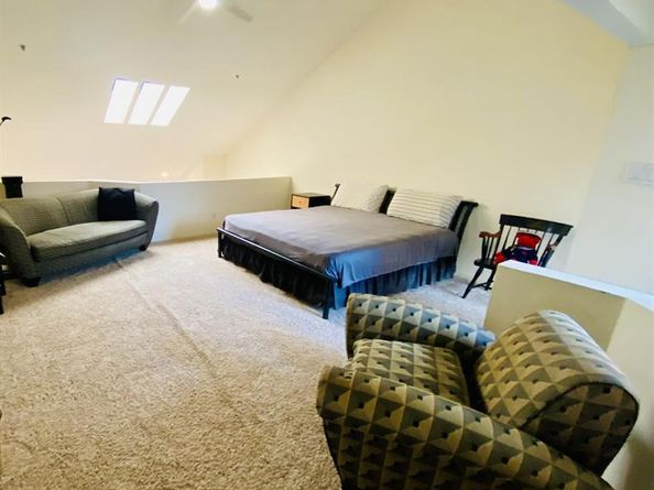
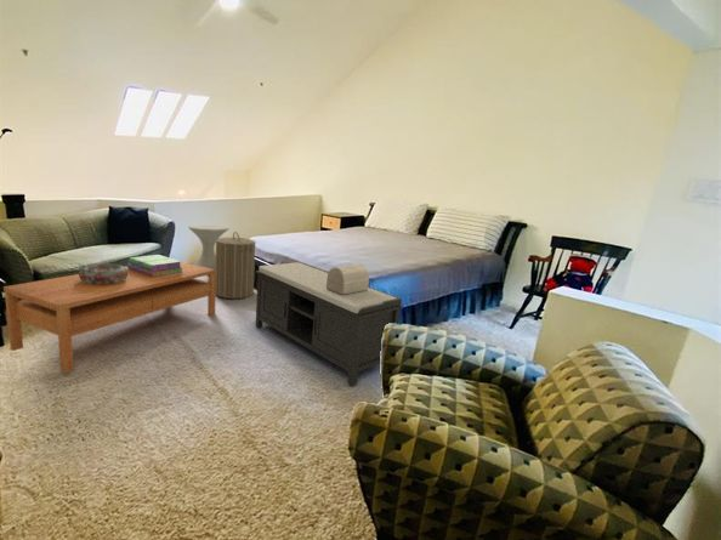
+ laundry hamper (234, 262)
+ coffee table (126, 303)
+ bench (320, 313)
+ decorative bowl (103, 273)
+ side table (208, 248)
+ decorative box (348, 278)
+ stack of books (155, 265)
